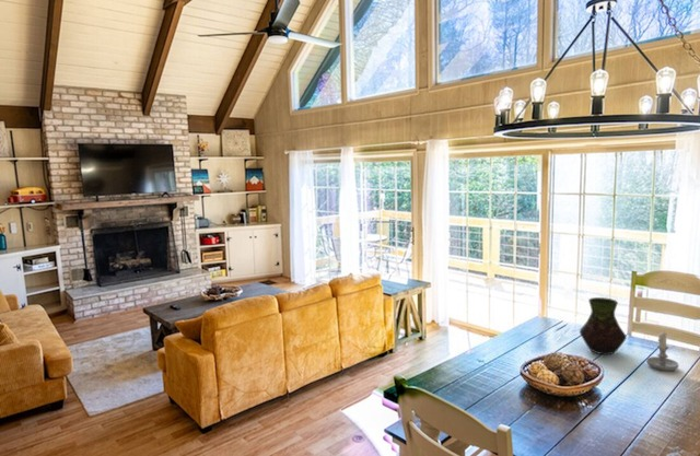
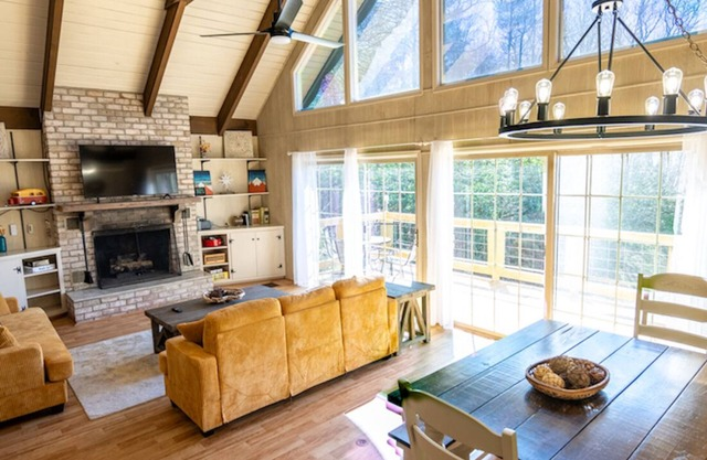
- candle (663, 349)
- vase (602, 326)
